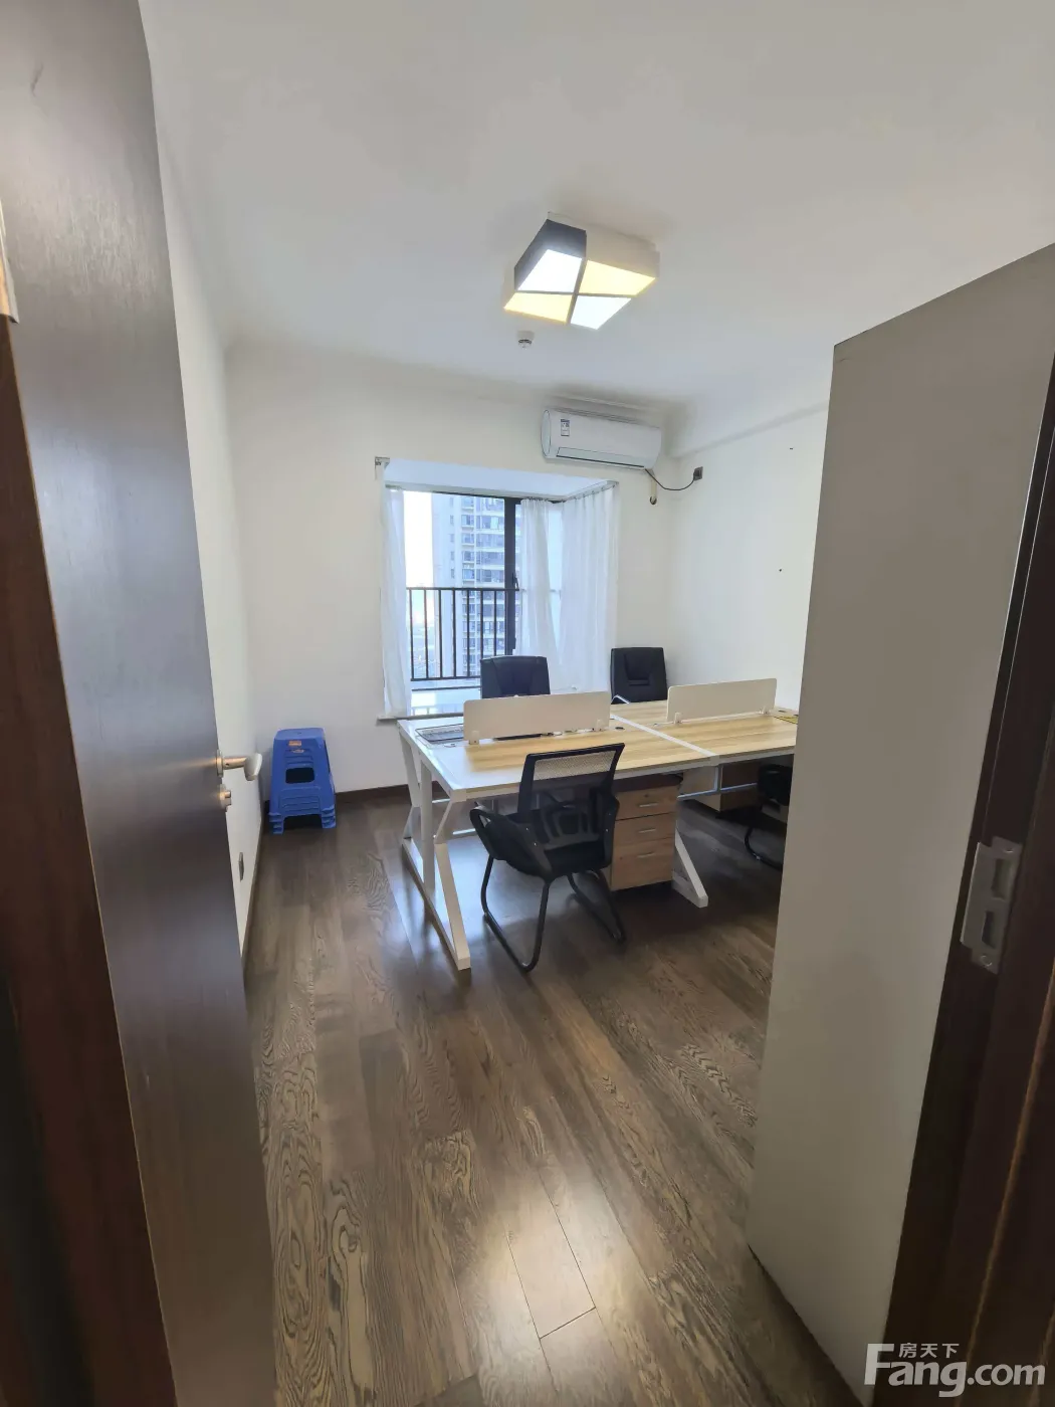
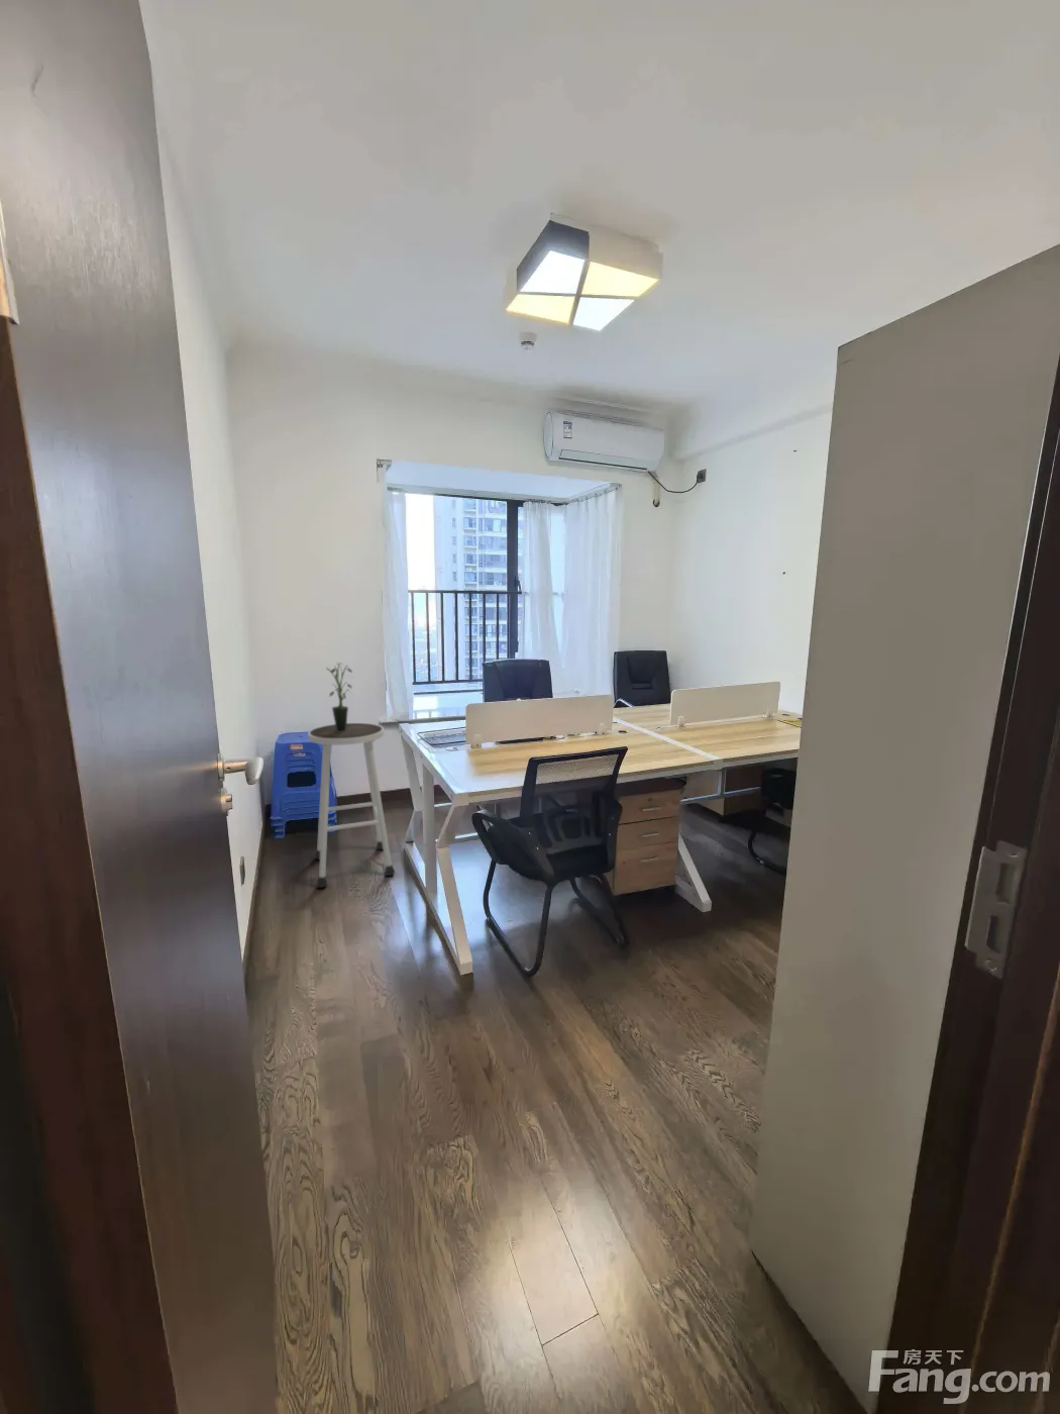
+ stool (352, 804)
+ potted plant (341, 696)
